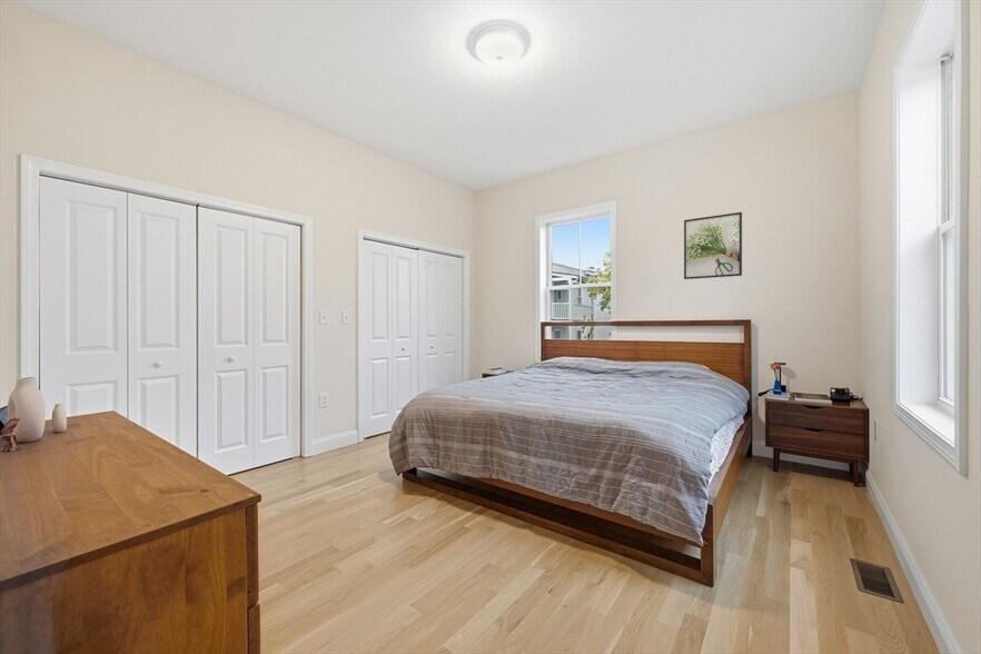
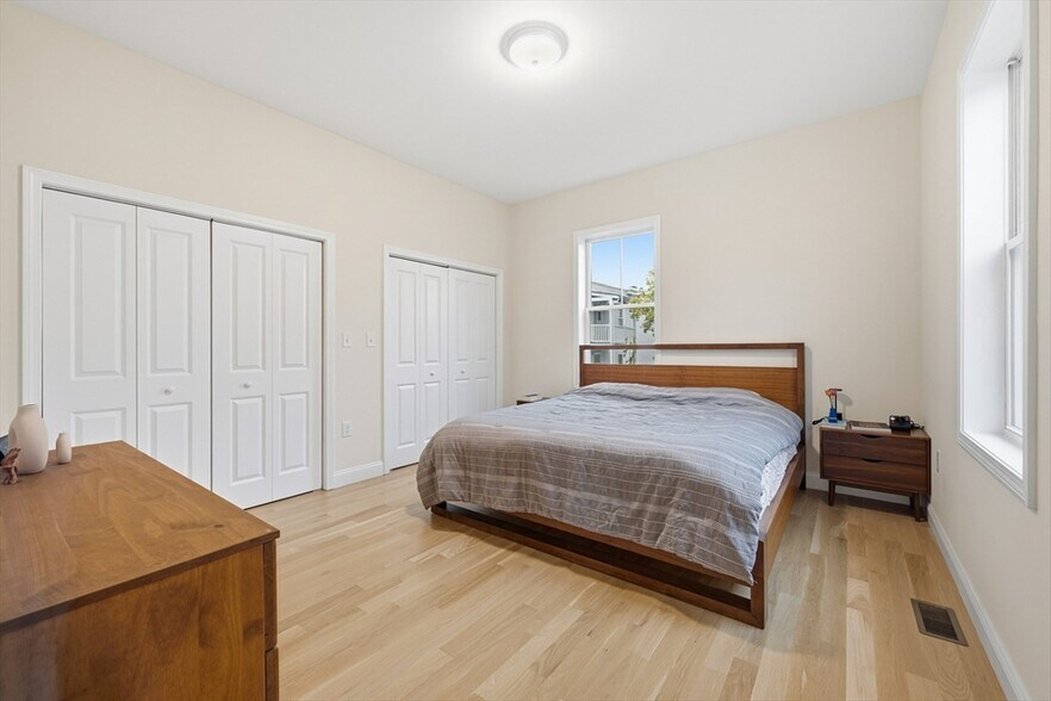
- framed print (712, 247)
